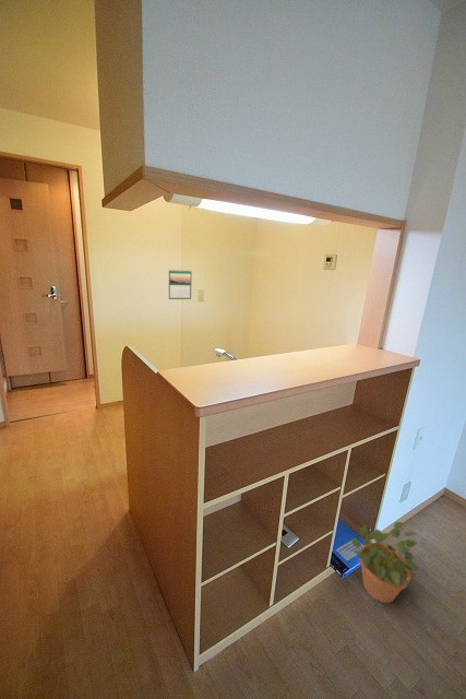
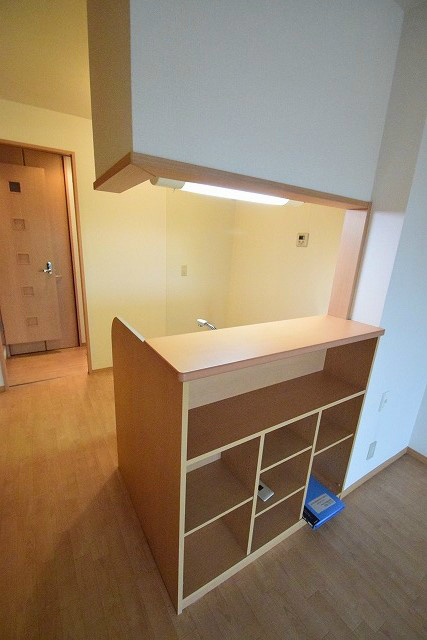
- potted plant (385, 559)
- calendar (180, 284)
